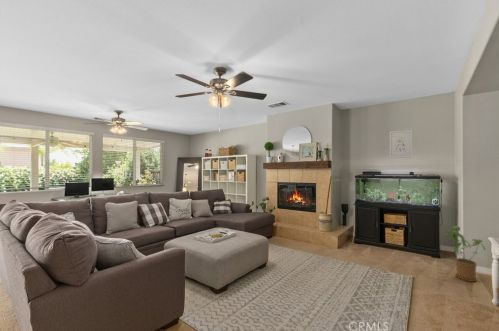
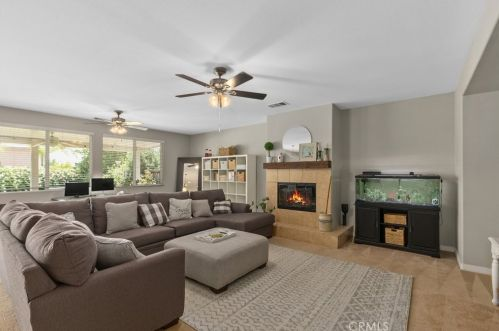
- house plant (463, 252)
- wall art (400, 144)
